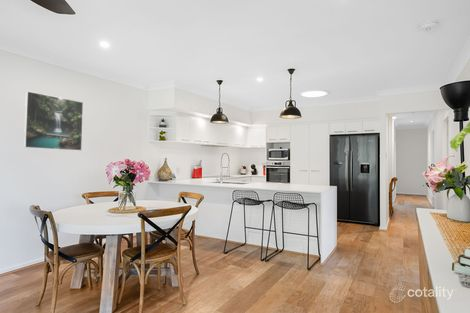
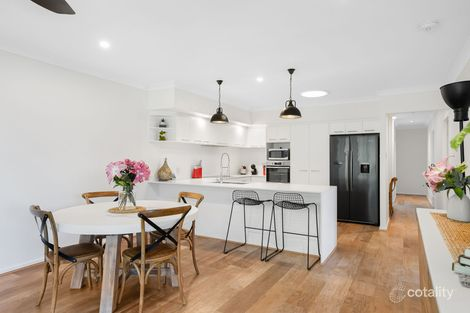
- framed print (55, 123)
